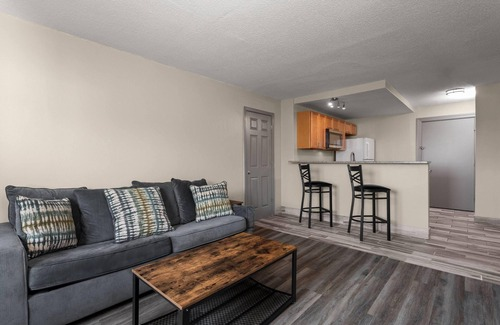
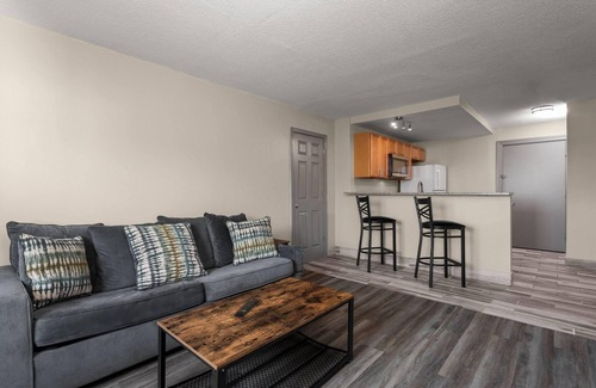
+ remote control (247, 307)
